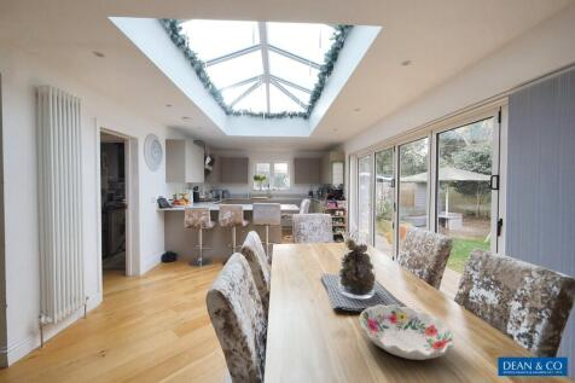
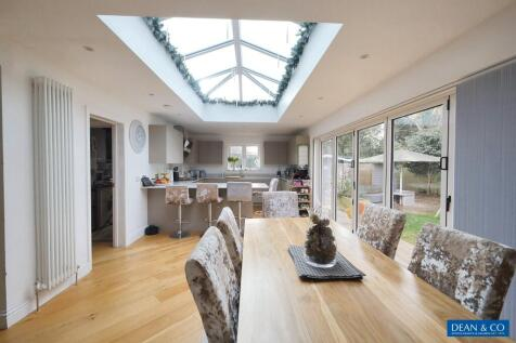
- decorative bowl (402, 332)
